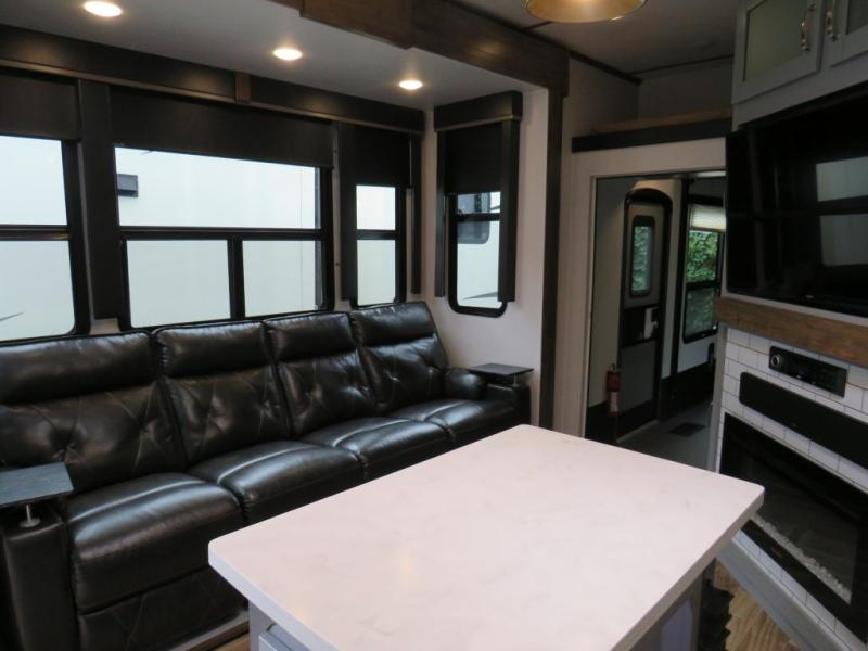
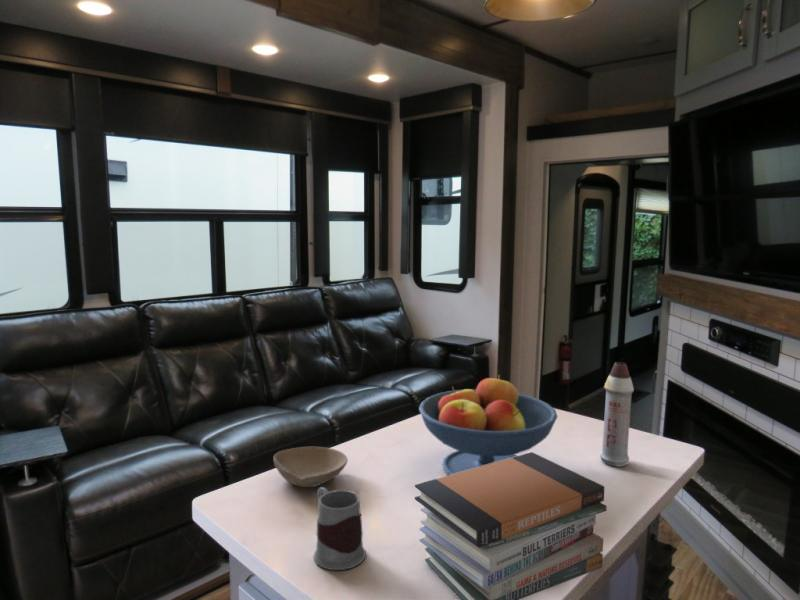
+ book stack (509, 525)
+ mug (335, 523)
+ fruit bowl (486, 427)
+ bowl (312, 467)
+ spray bottle (617, 412)
